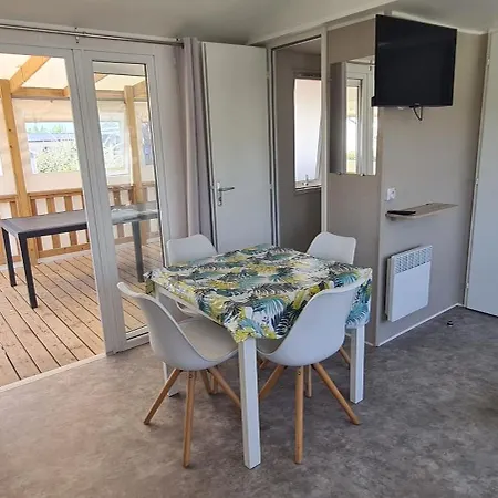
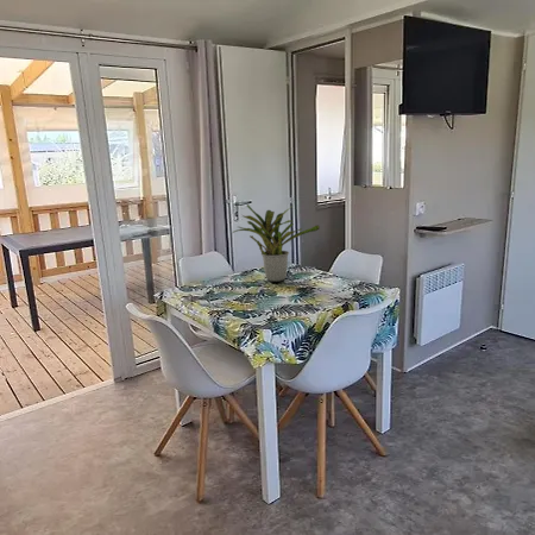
+ potted plant (271, 241)
